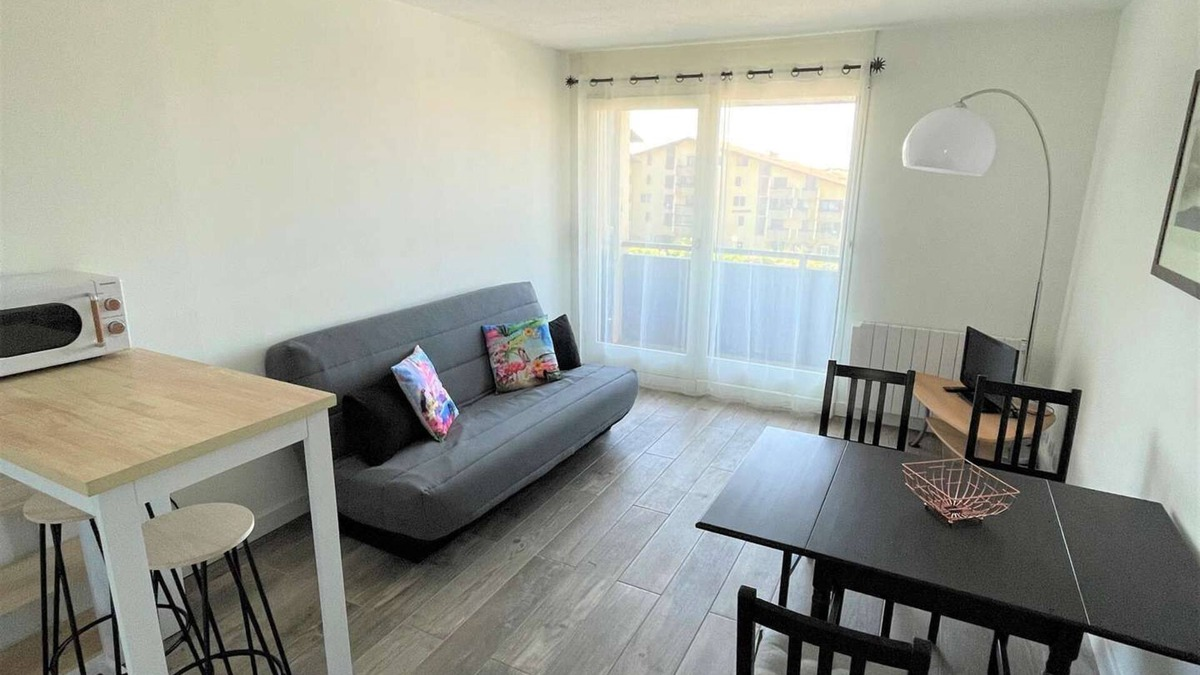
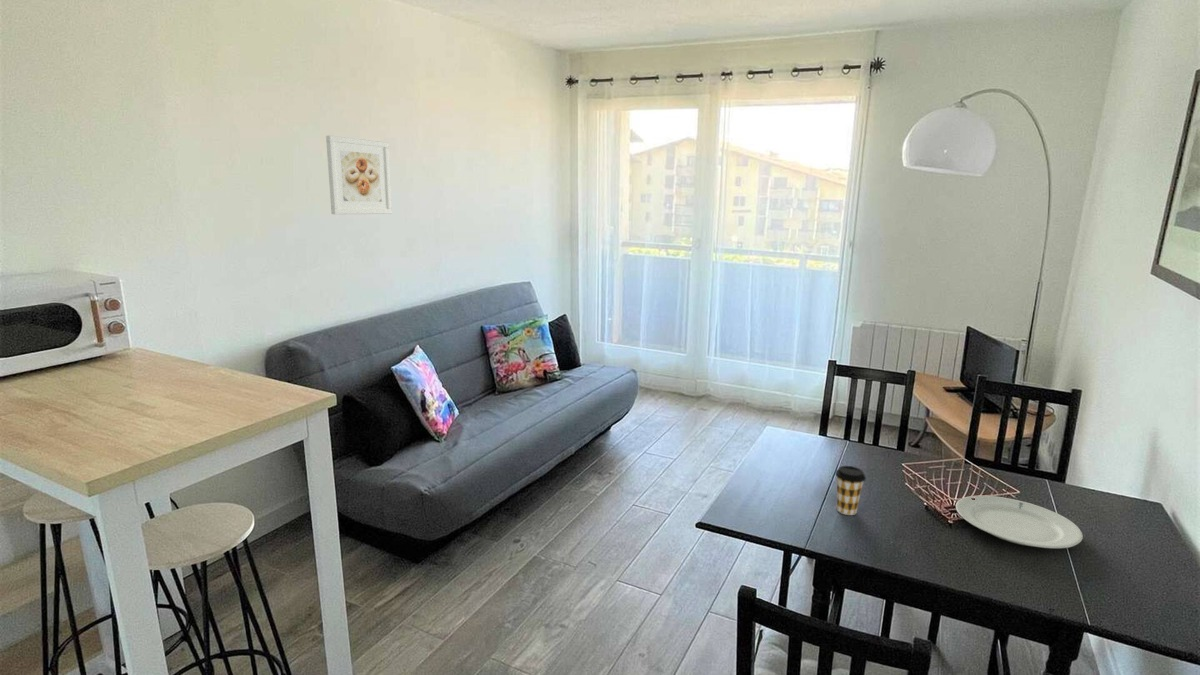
+ chinaware (1015, 523)
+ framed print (361, 177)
+ coffee cup (848, 490)
